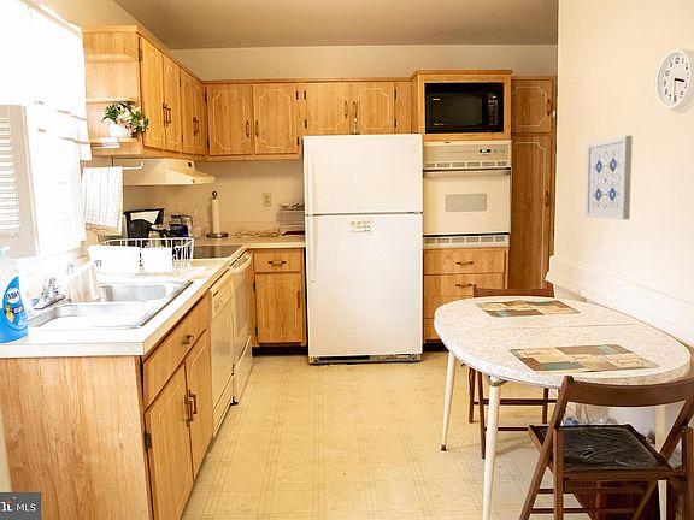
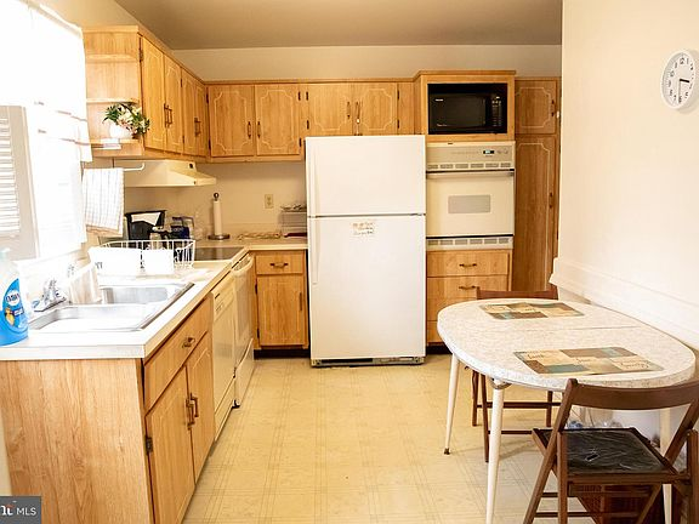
- wall art (606, 179)
